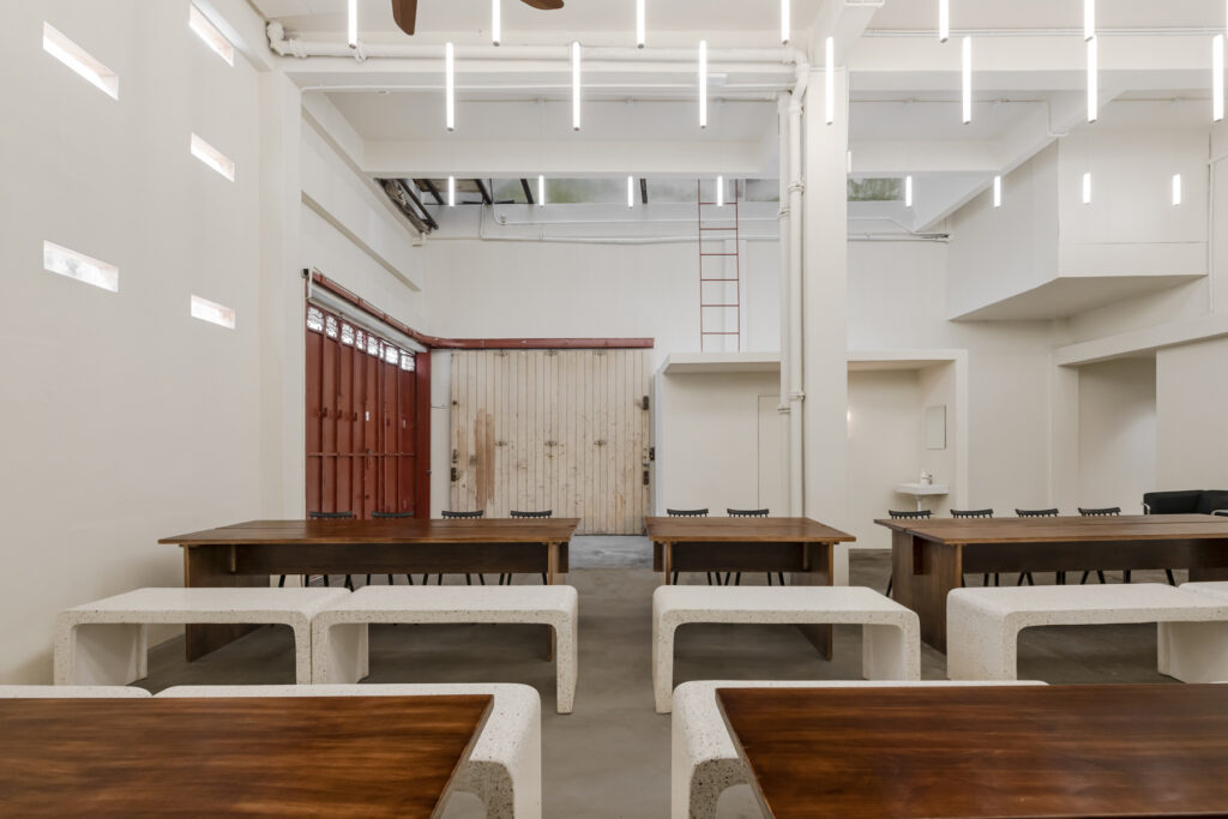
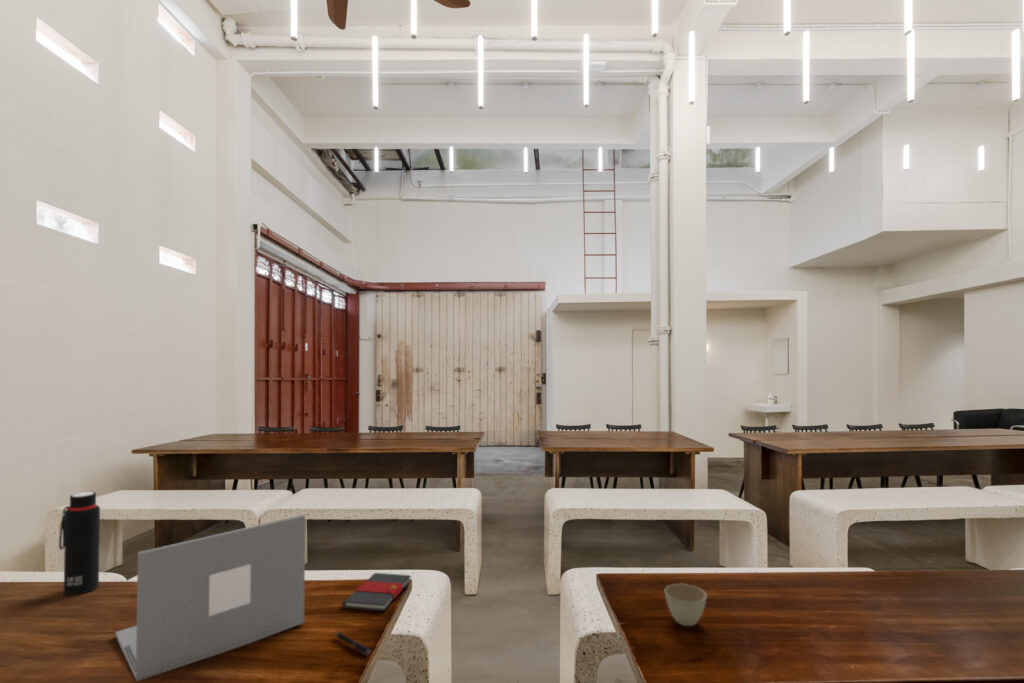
+ flower pot (685, 606)
+ water bottle (79, 541)
+ laptop (213, 574)
+ book (378, 589)
+ pen (351, 642)
